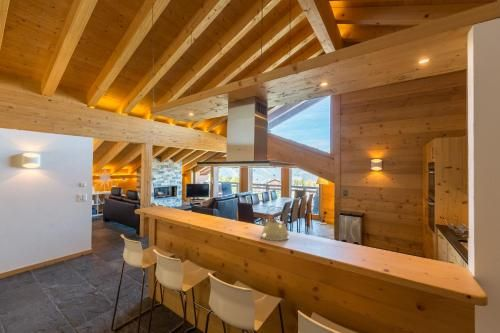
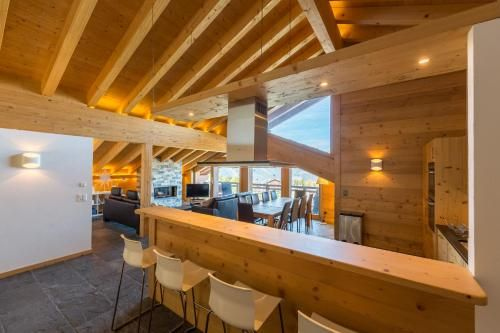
- kettle (273, 220)
